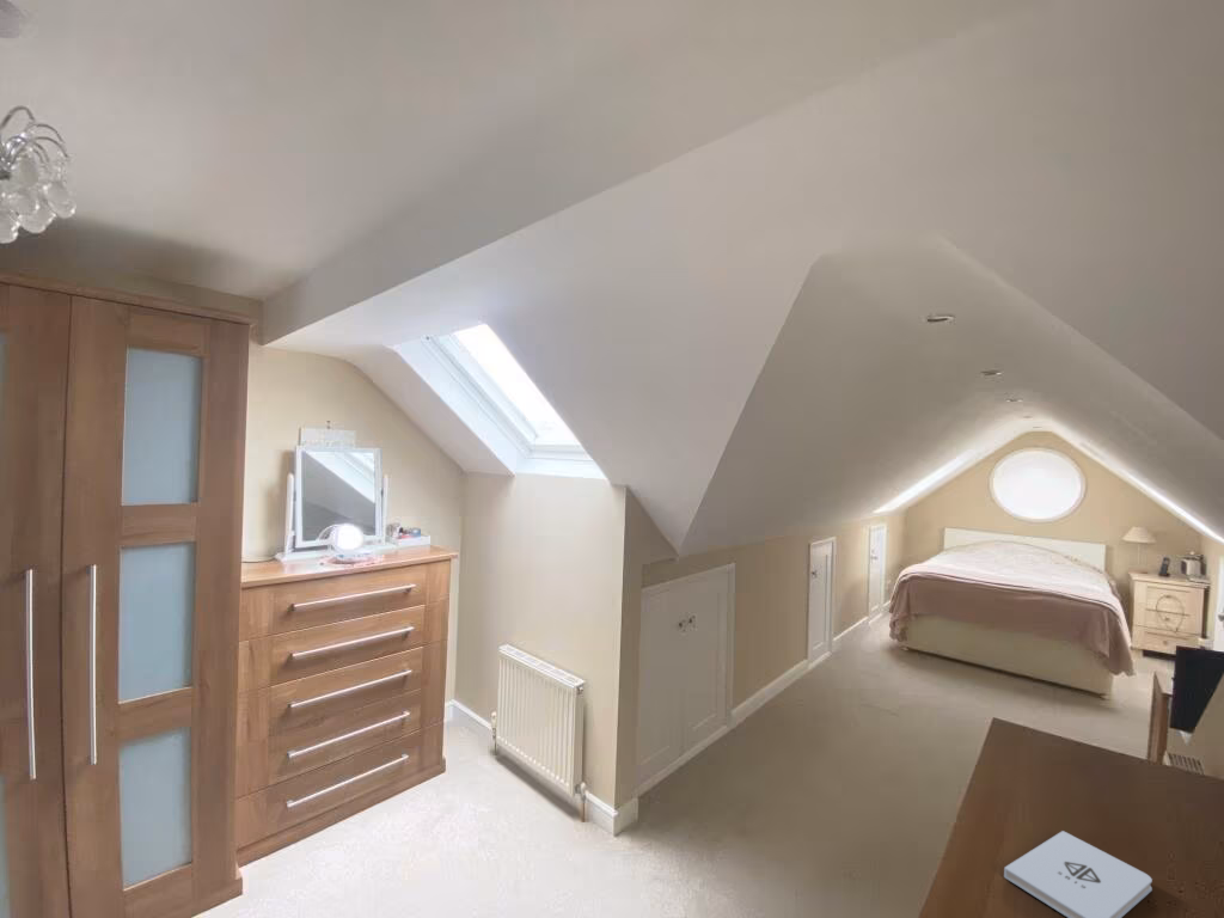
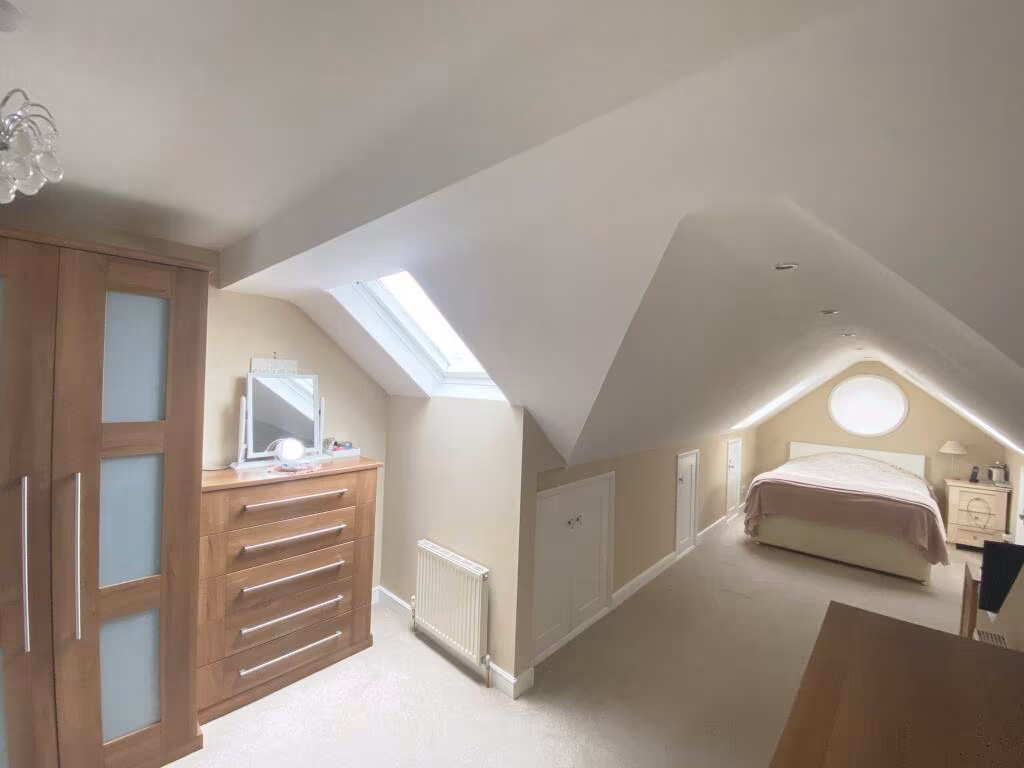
- notepad (1078, 877)
